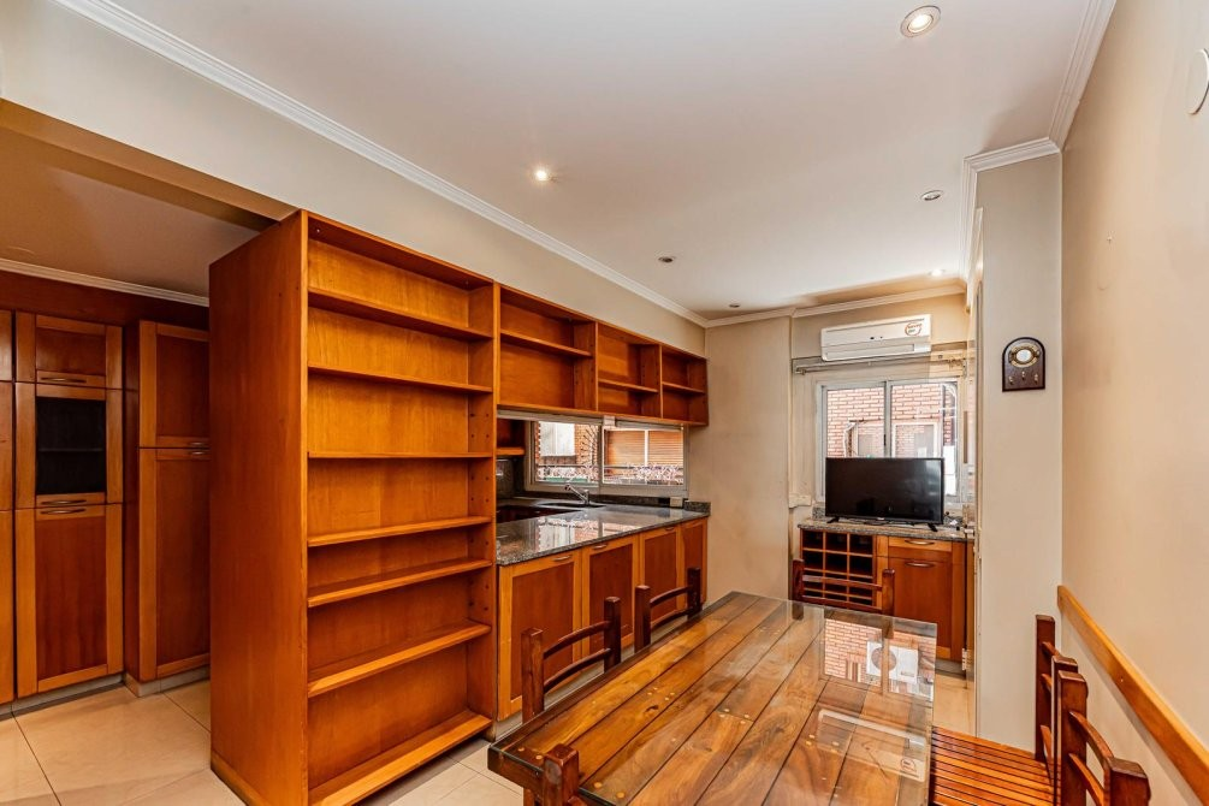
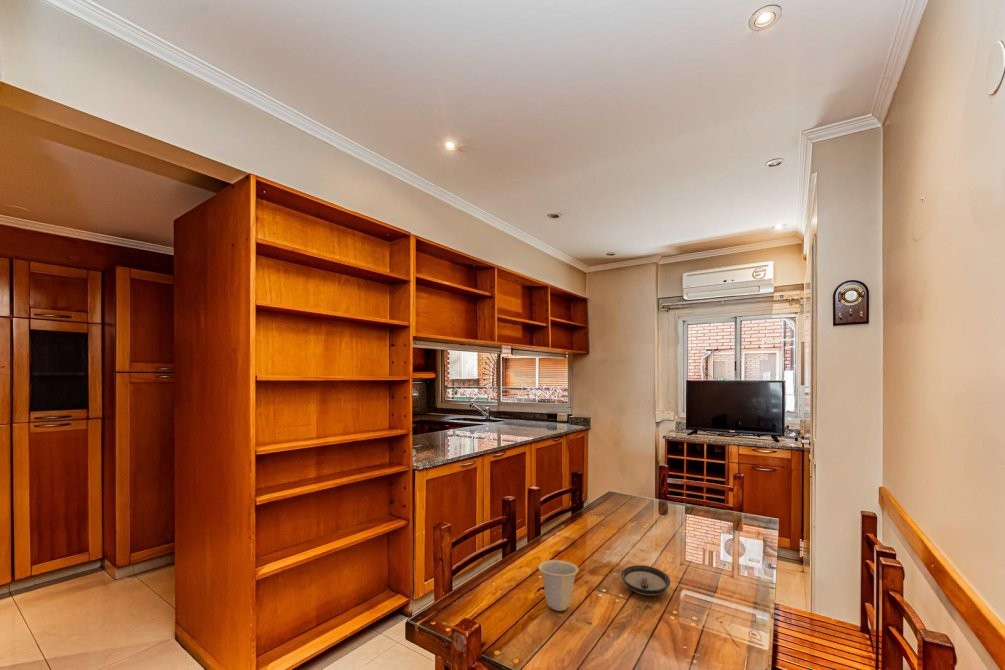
+ cup (558, 584)
+ saucer (645, 582)
